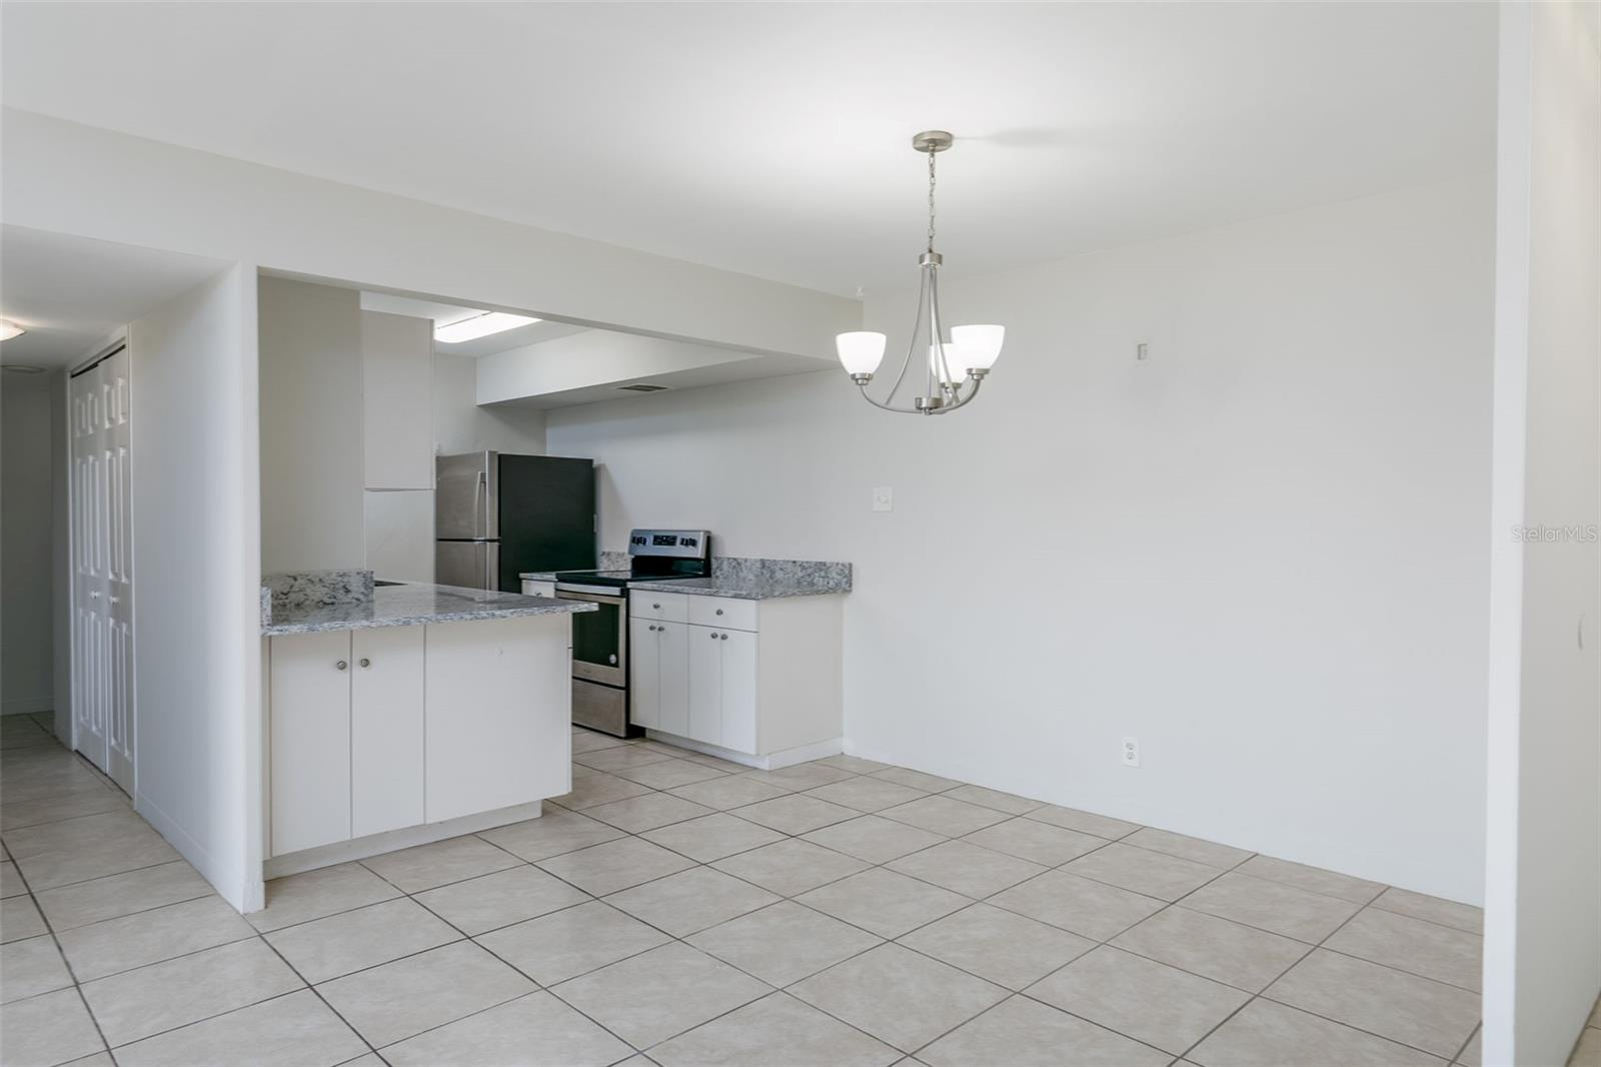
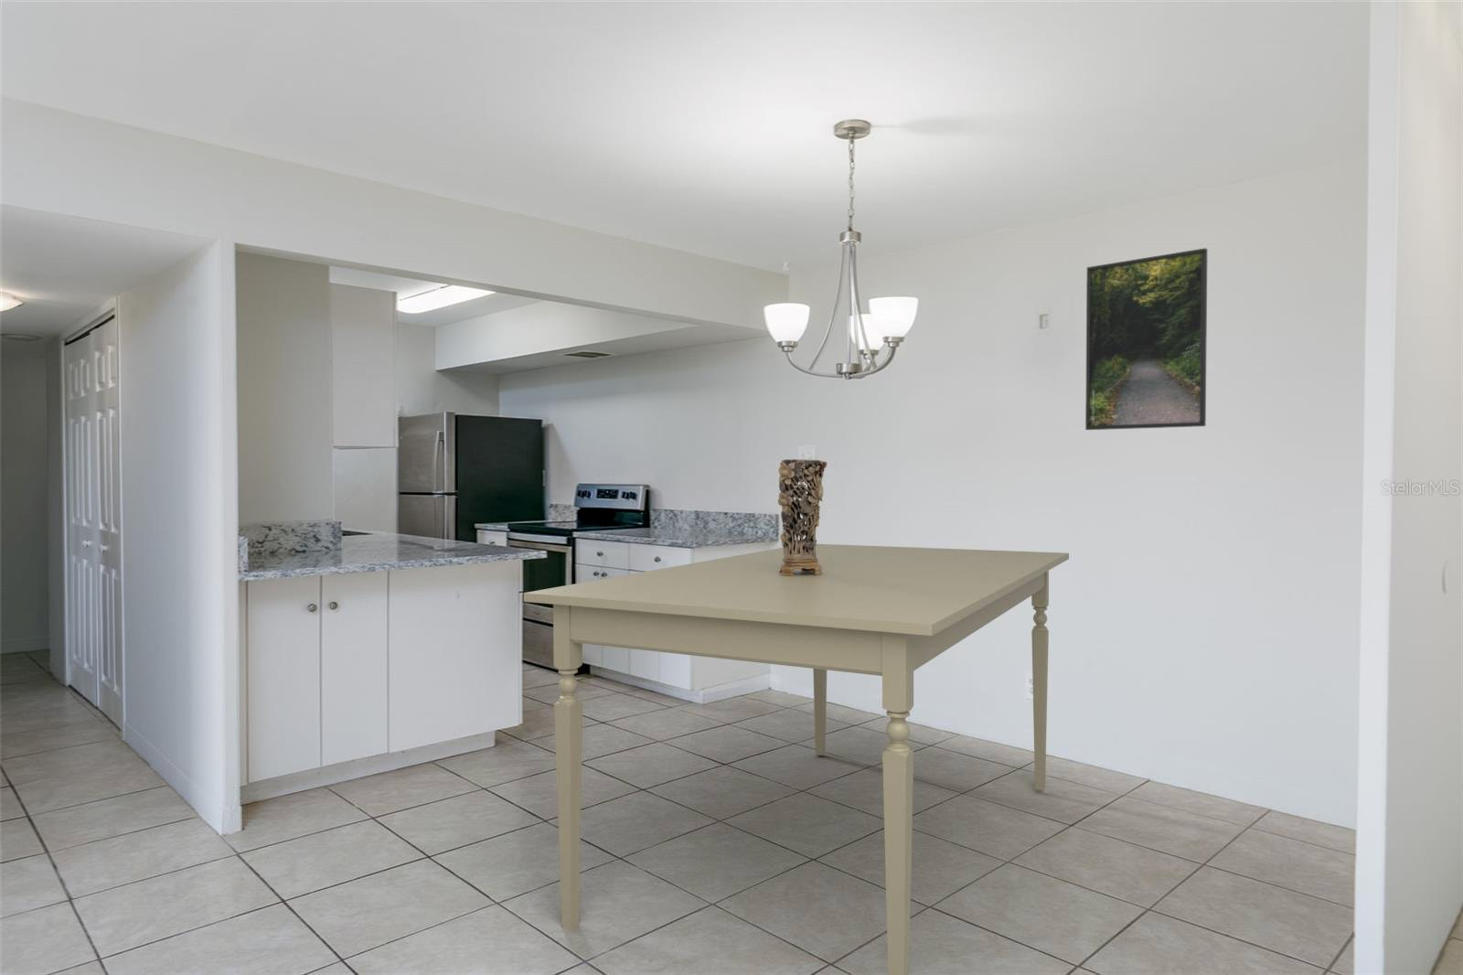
+ dining table (826, 705)
+ decorative vase (804, 515)
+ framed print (1143, 343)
